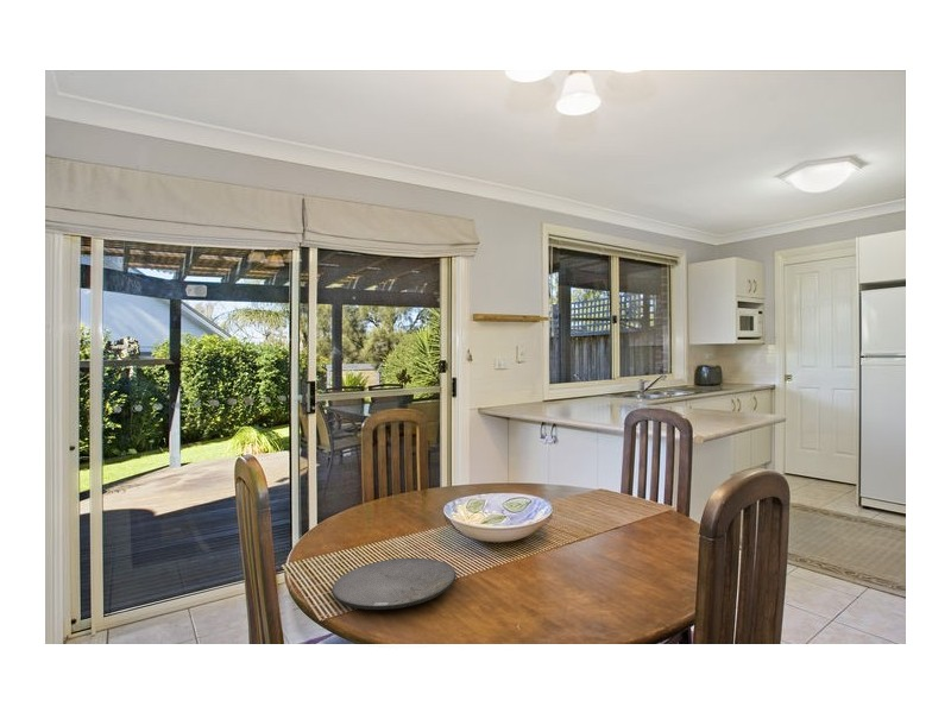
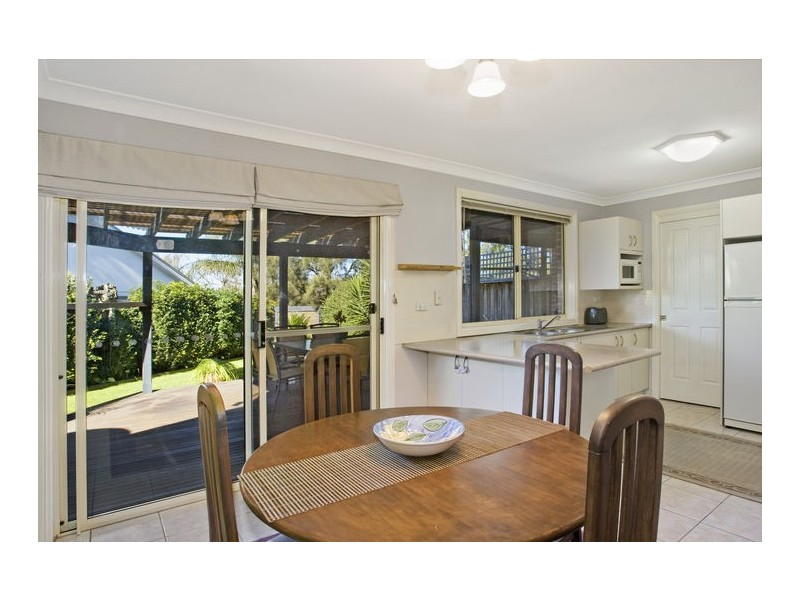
- plate (395, 580)
